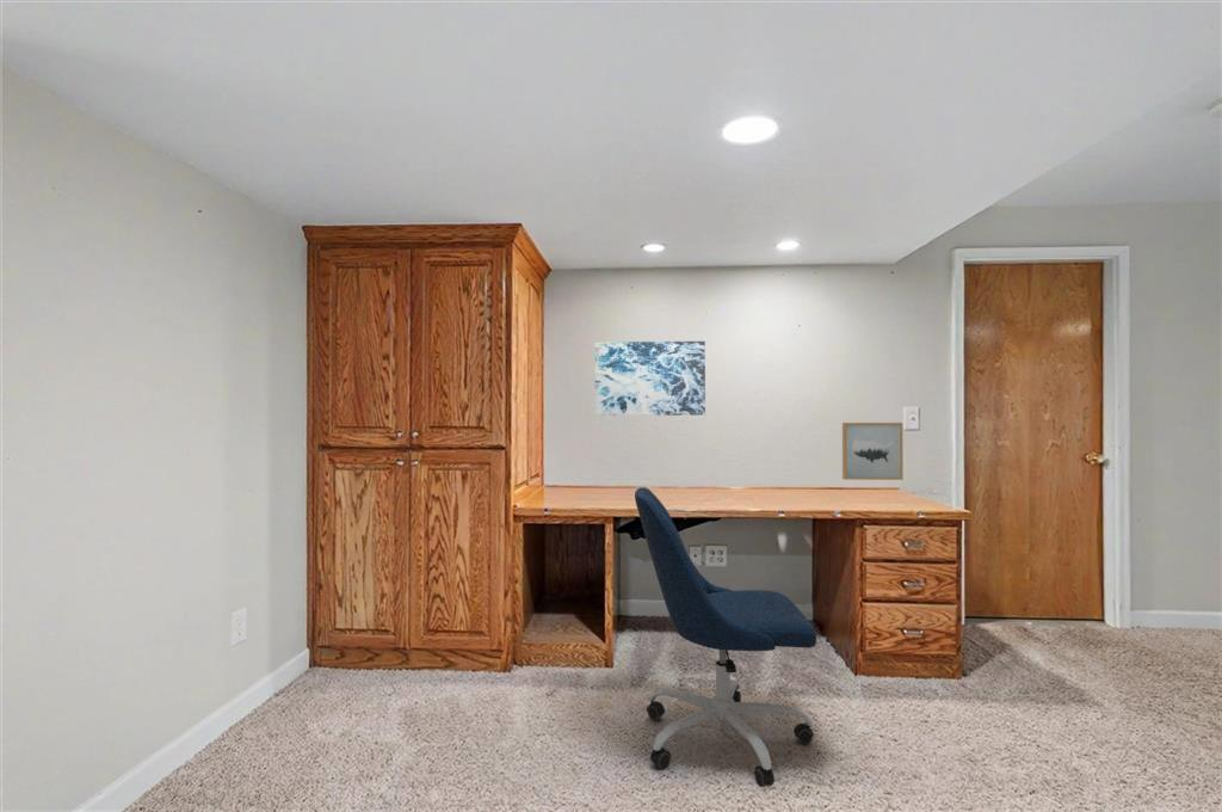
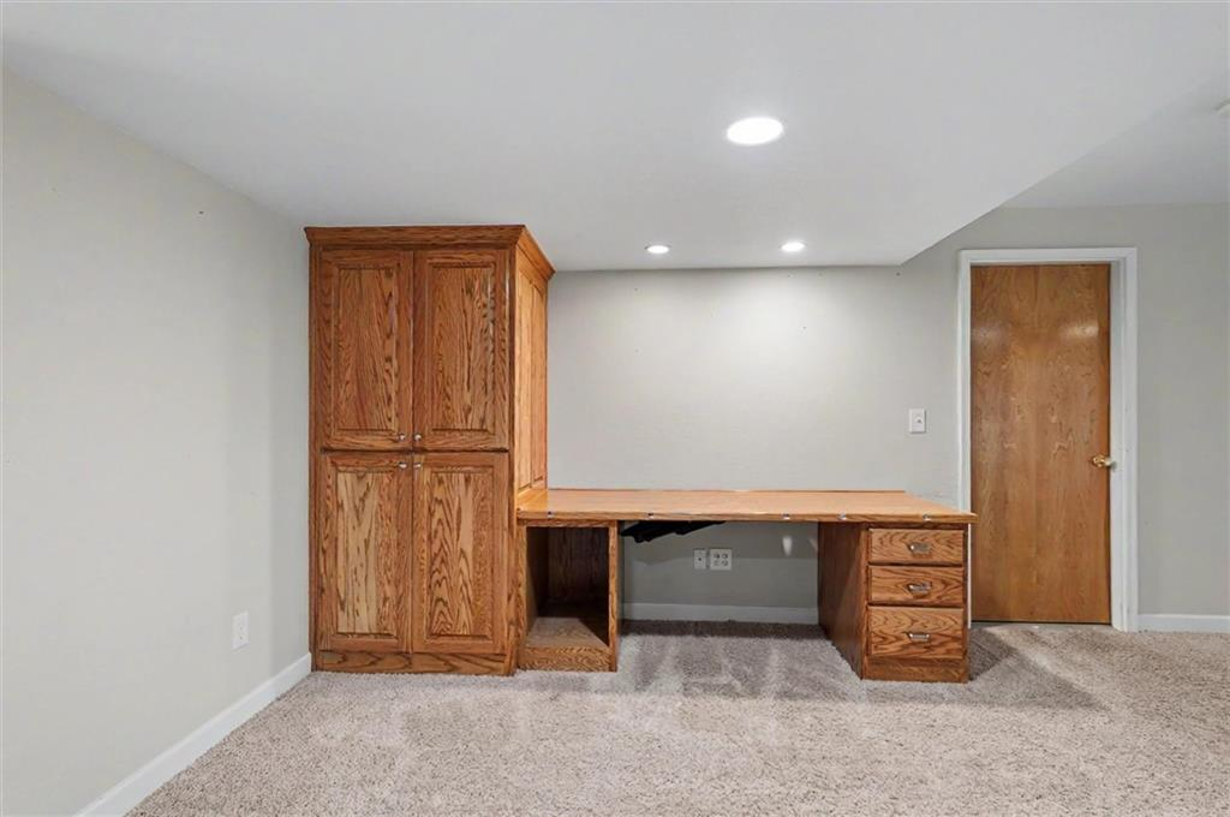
- office chair (723, 615)
- wall art (871, 450)
- wall art (649, 379)
